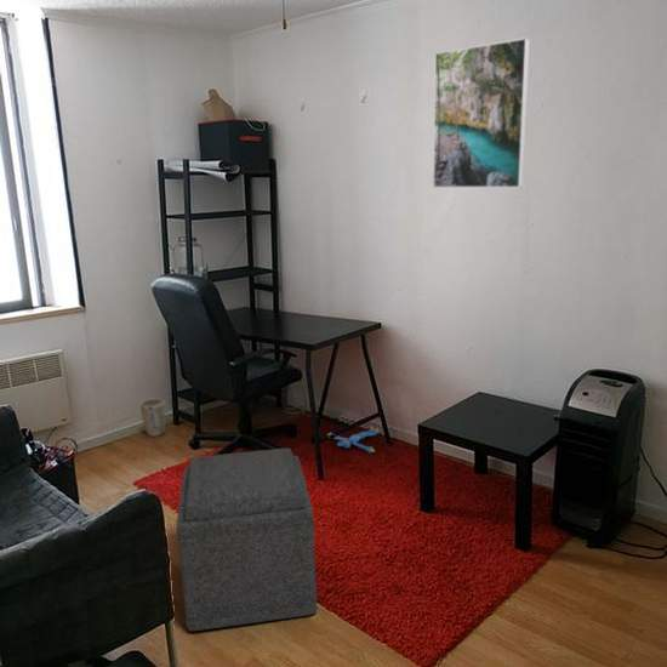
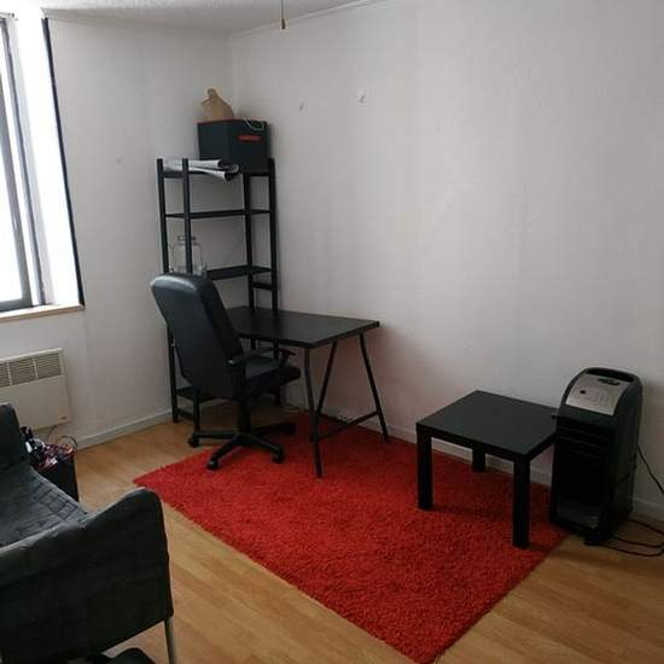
- plant pot (154, 417)
- plush toy (358, 437)
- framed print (478, 118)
- ottoman (246, 530)
